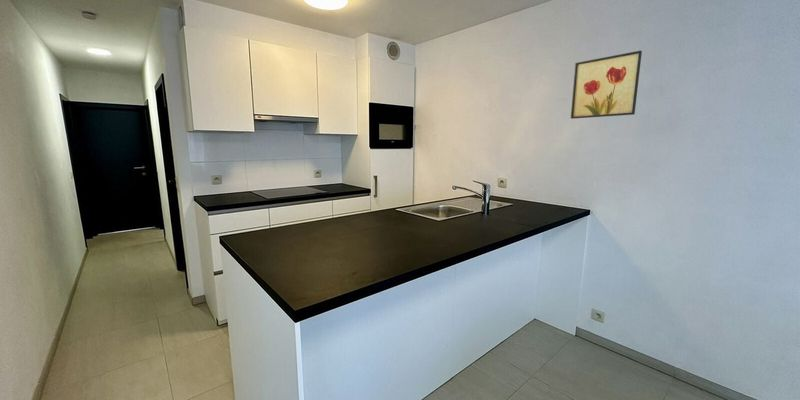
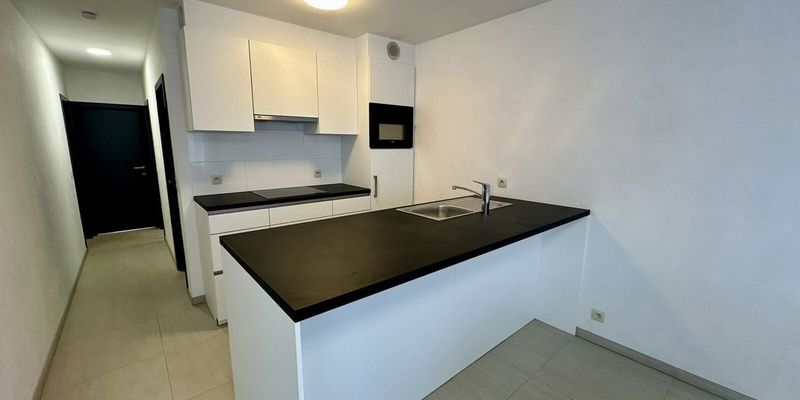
- wall art (603, 87)
